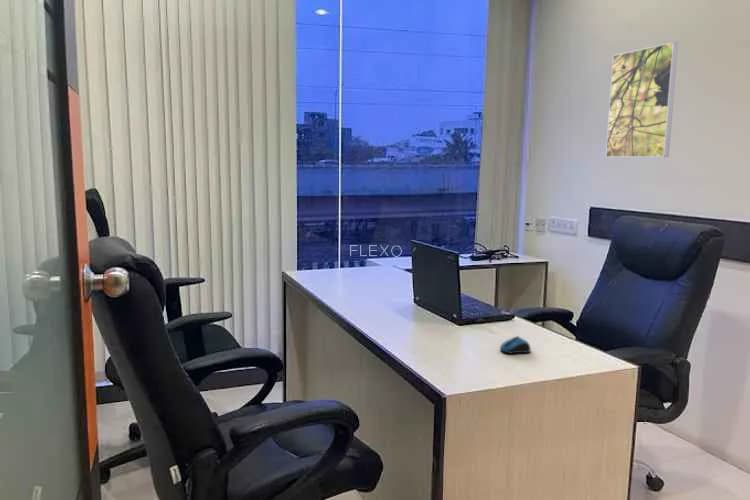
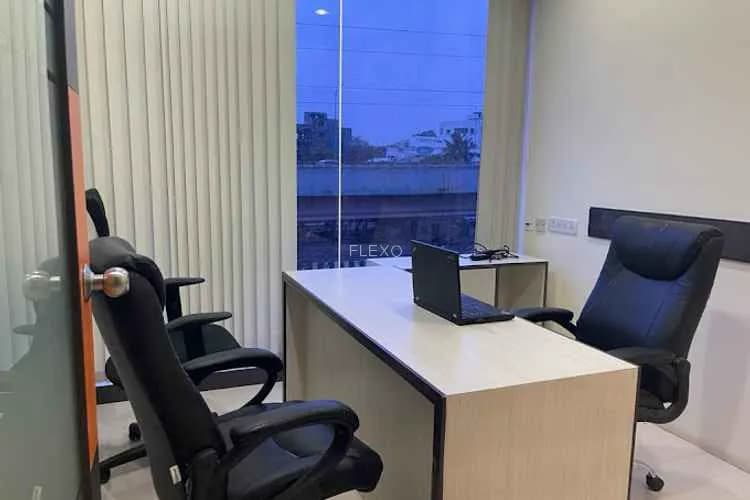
- computer mouse (515, 343)
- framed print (639, 103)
